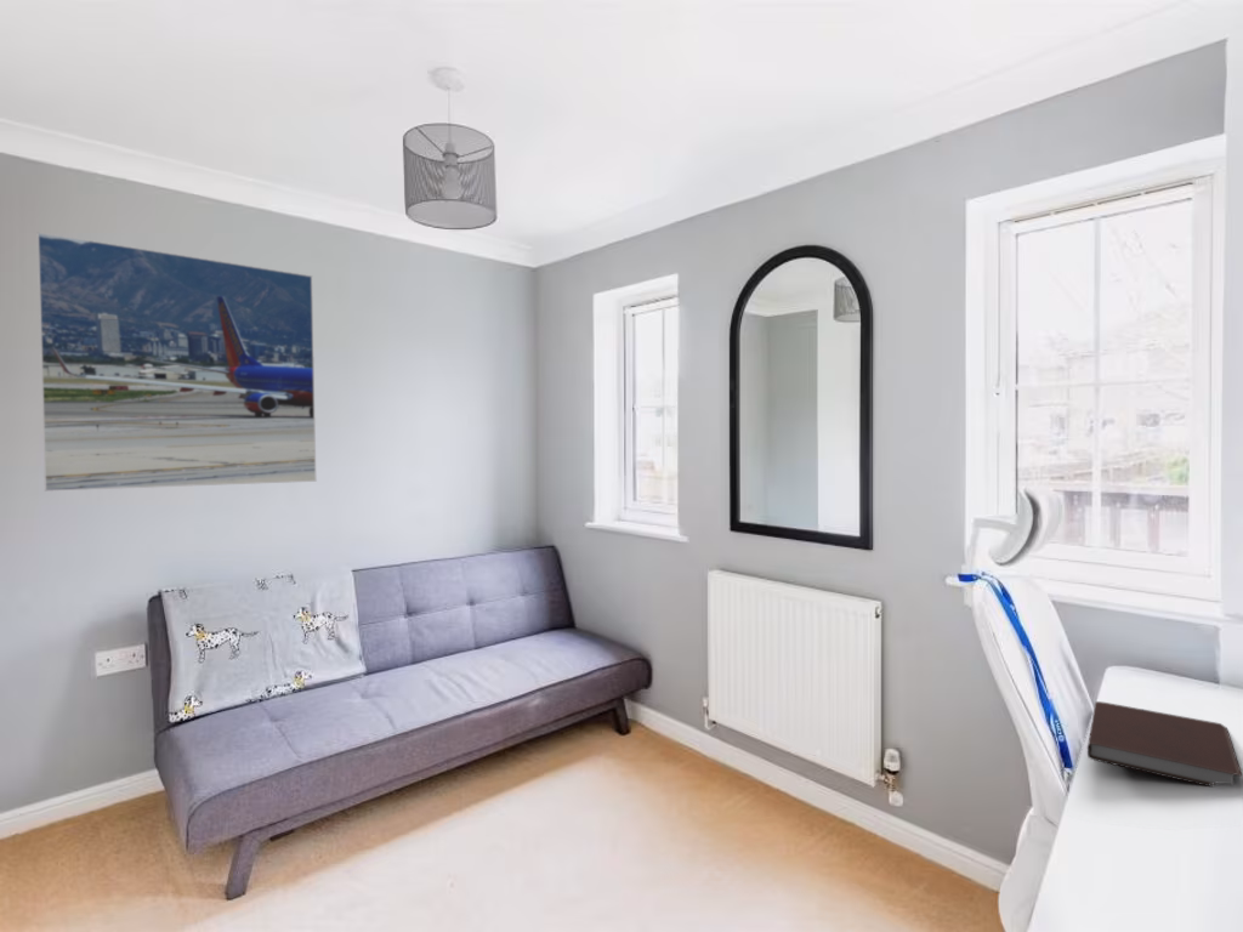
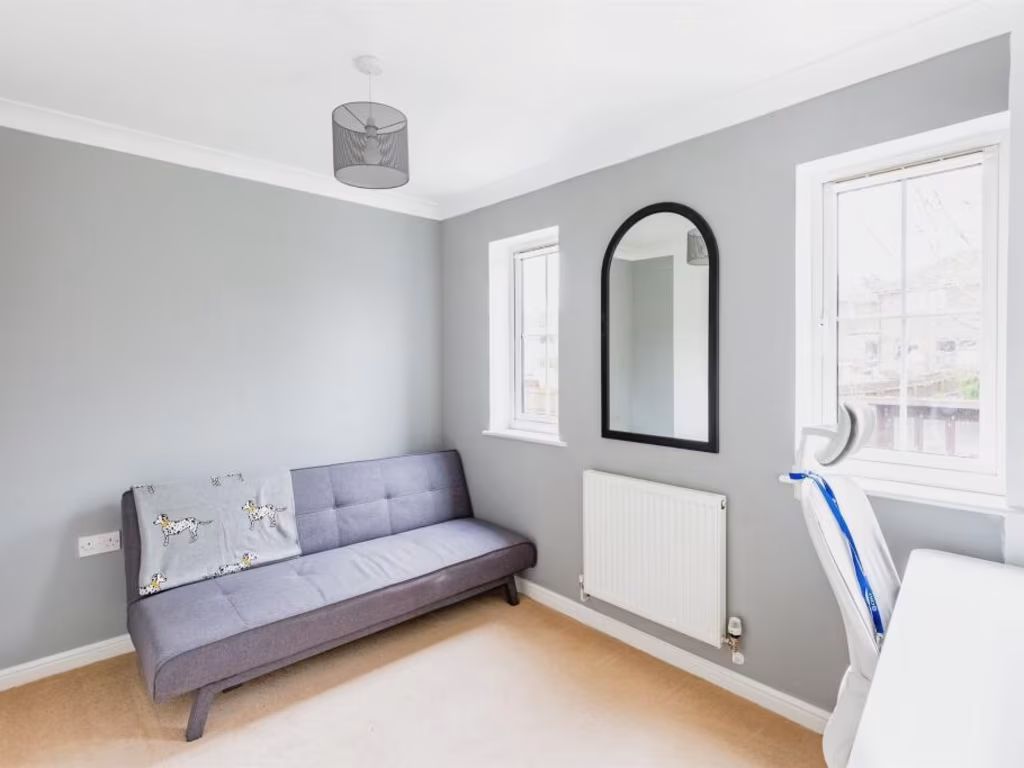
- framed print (192, 371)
- notebook (1158, 740)
